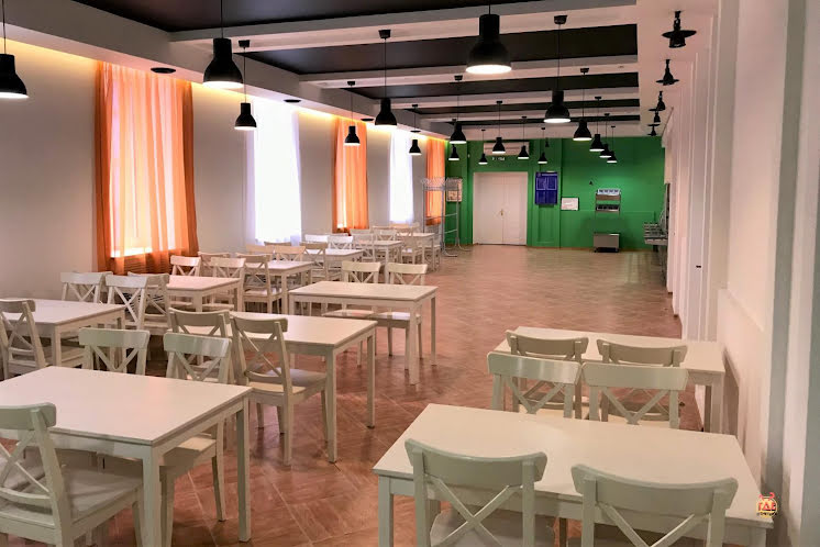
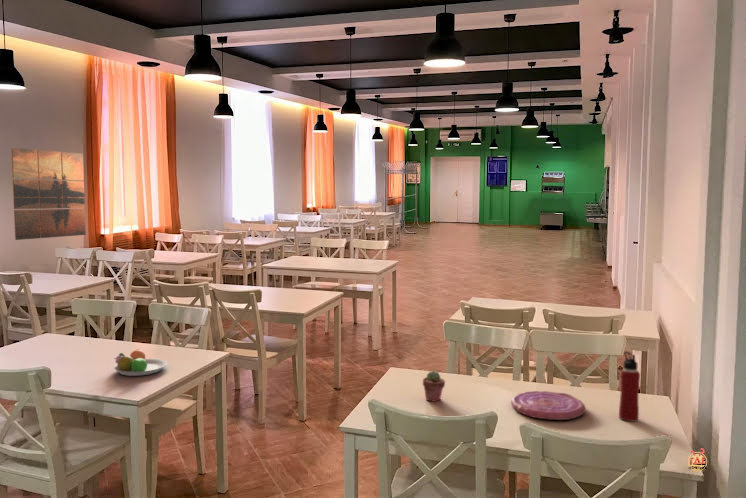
+ water bottle (629, 385)
+ wall art (50, 194)
+ plate (547, 404)
+ potted succulent (433, 385)
+ fruit bowl (139, 360)
